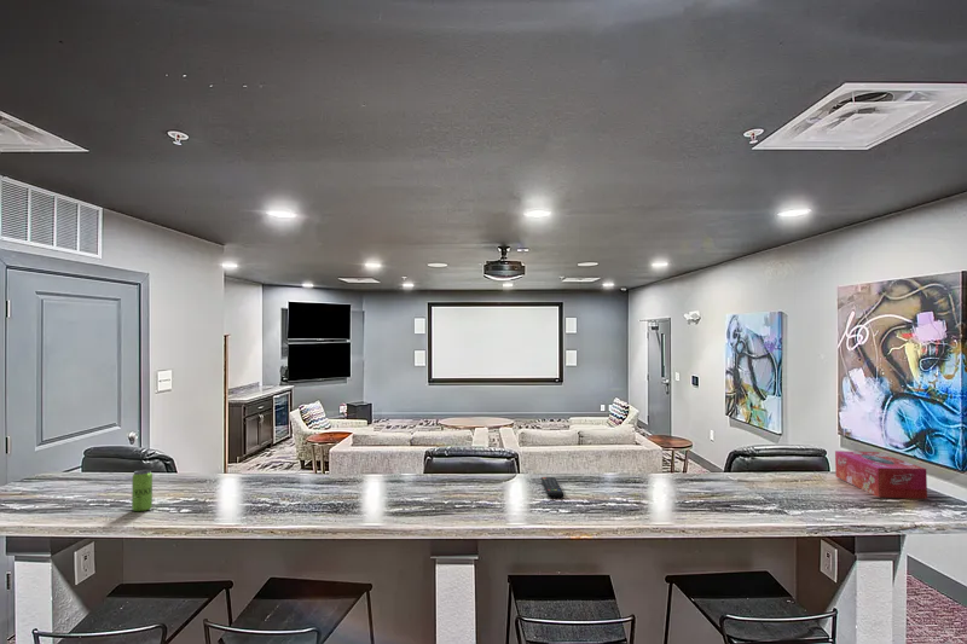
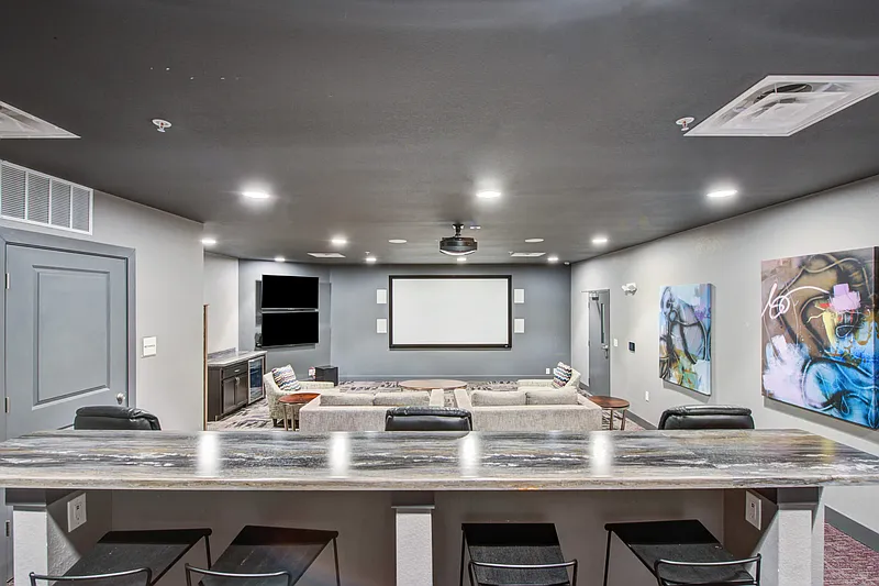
- beverage can (141, 489)
- tissue box (878, 472)
- remote control (551, 487)
